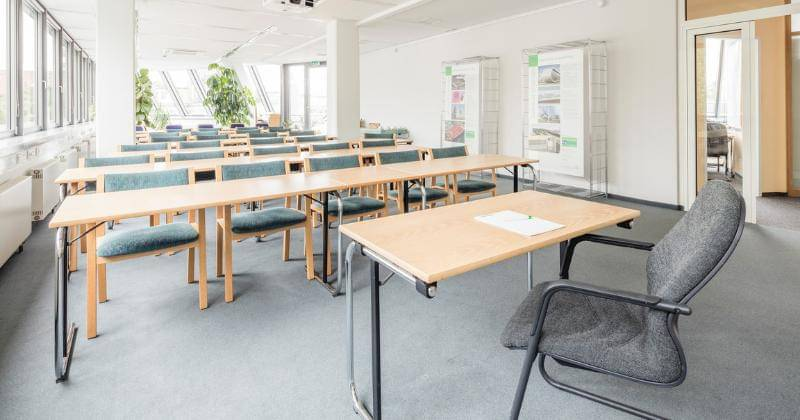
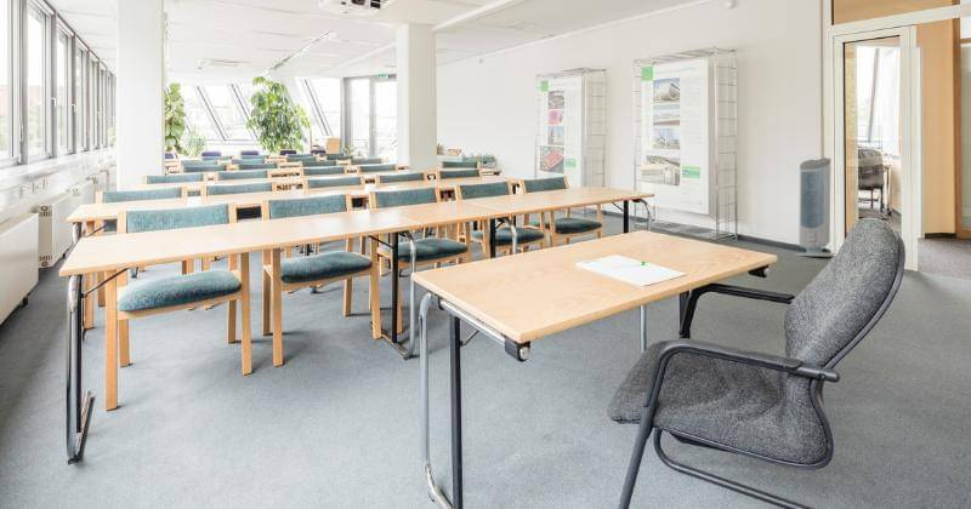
+ air purifier (814, 206)
